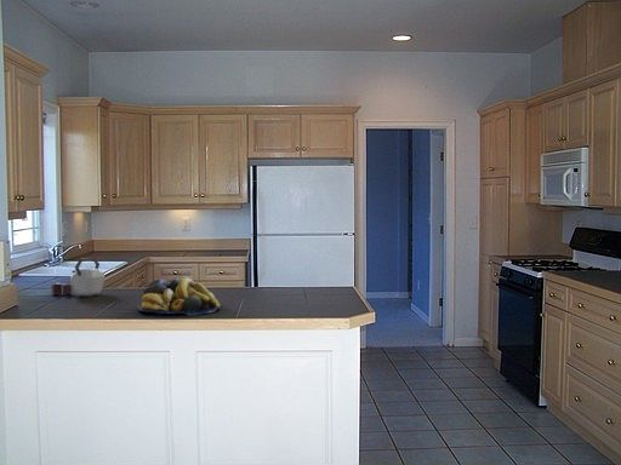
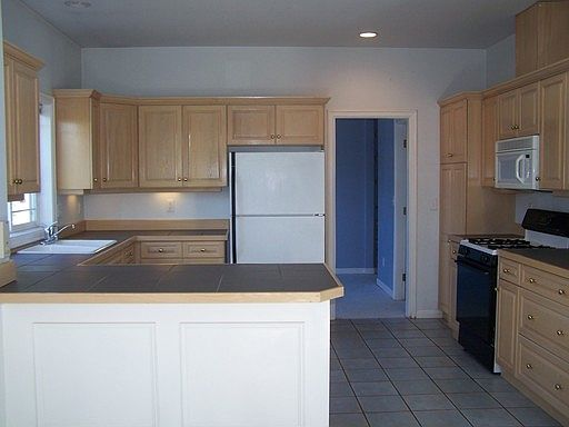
- fruit bowl (180, 293)
- kettle (75, 276)
